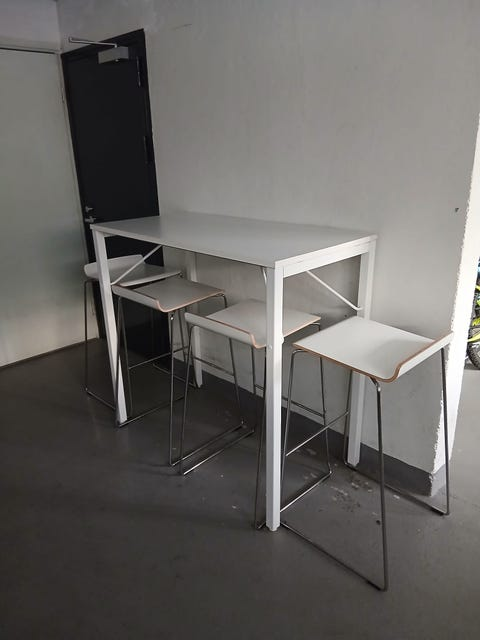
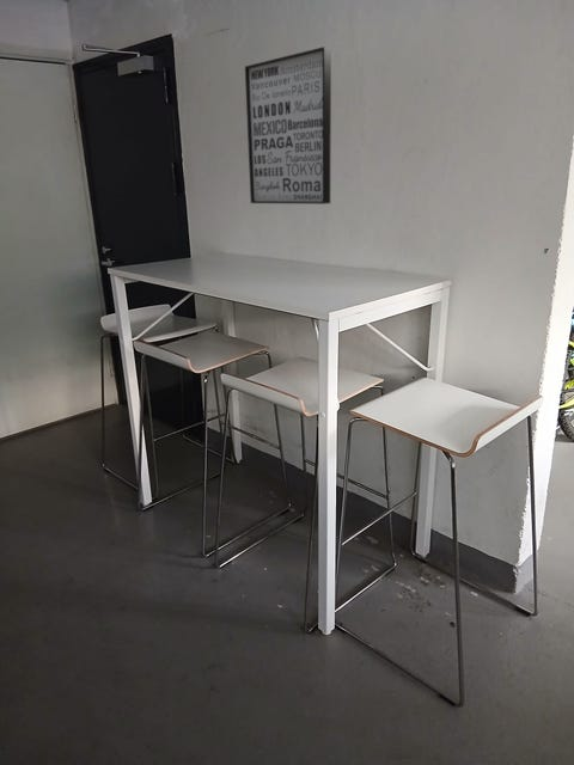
+ wall art (286, 133)
